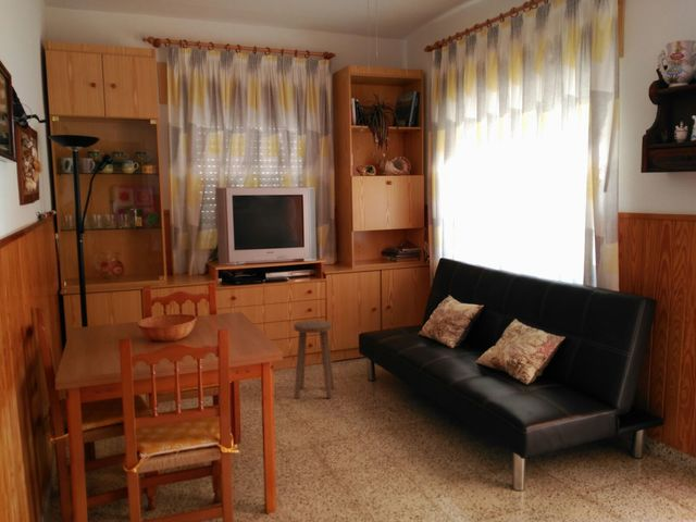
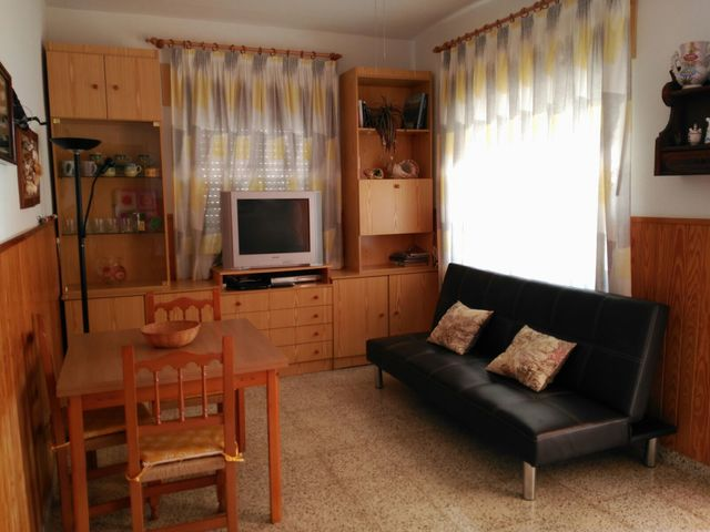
- stool (322, 358)
